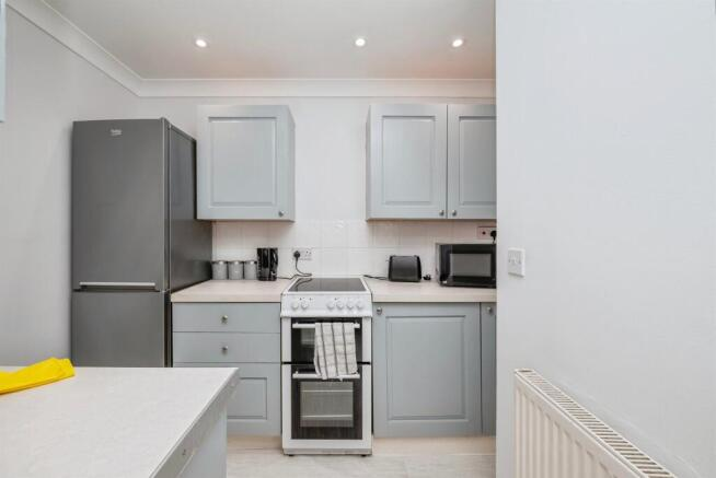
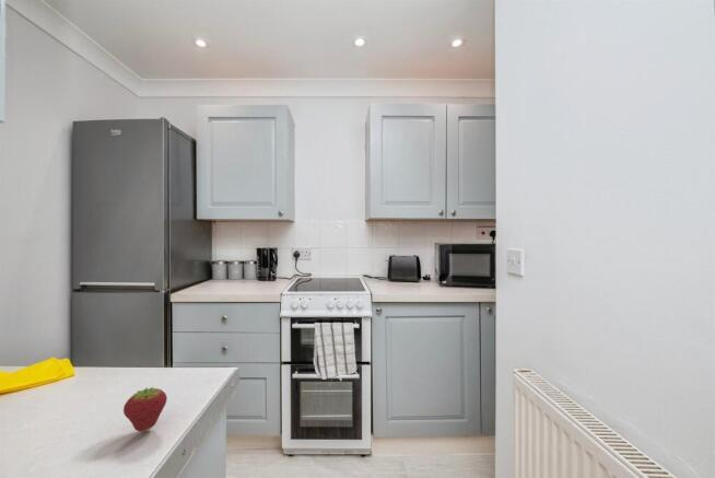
+ fruit (145, 408)
